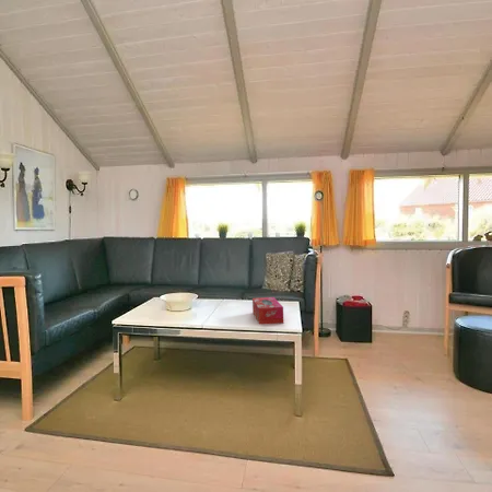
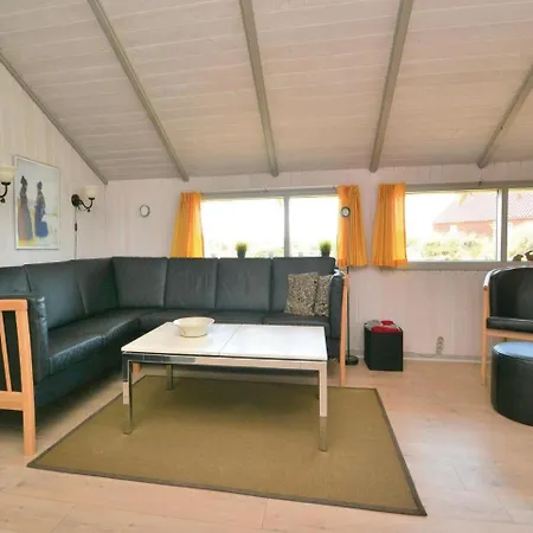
- tissue box (267, 309)
